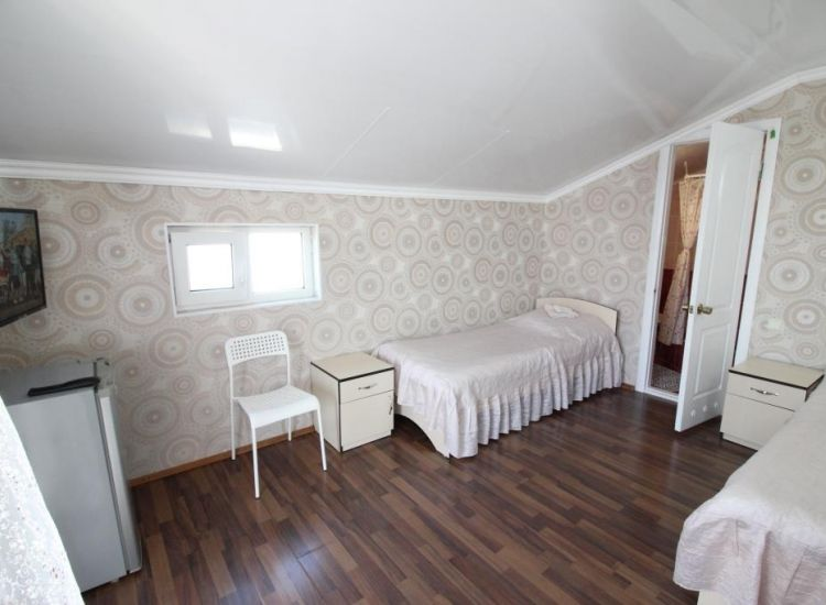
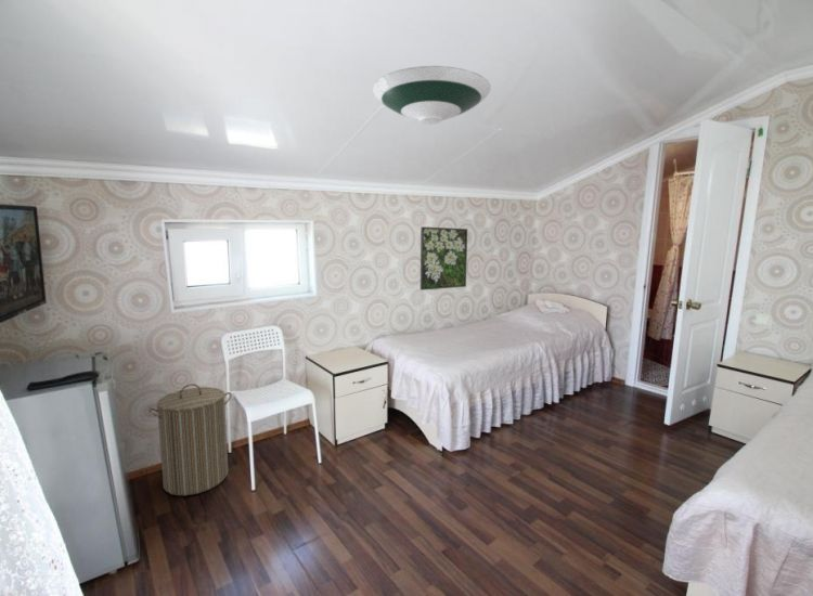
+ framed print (444, 258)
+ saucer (430, 106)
+ laundry hamper (194, 431)
